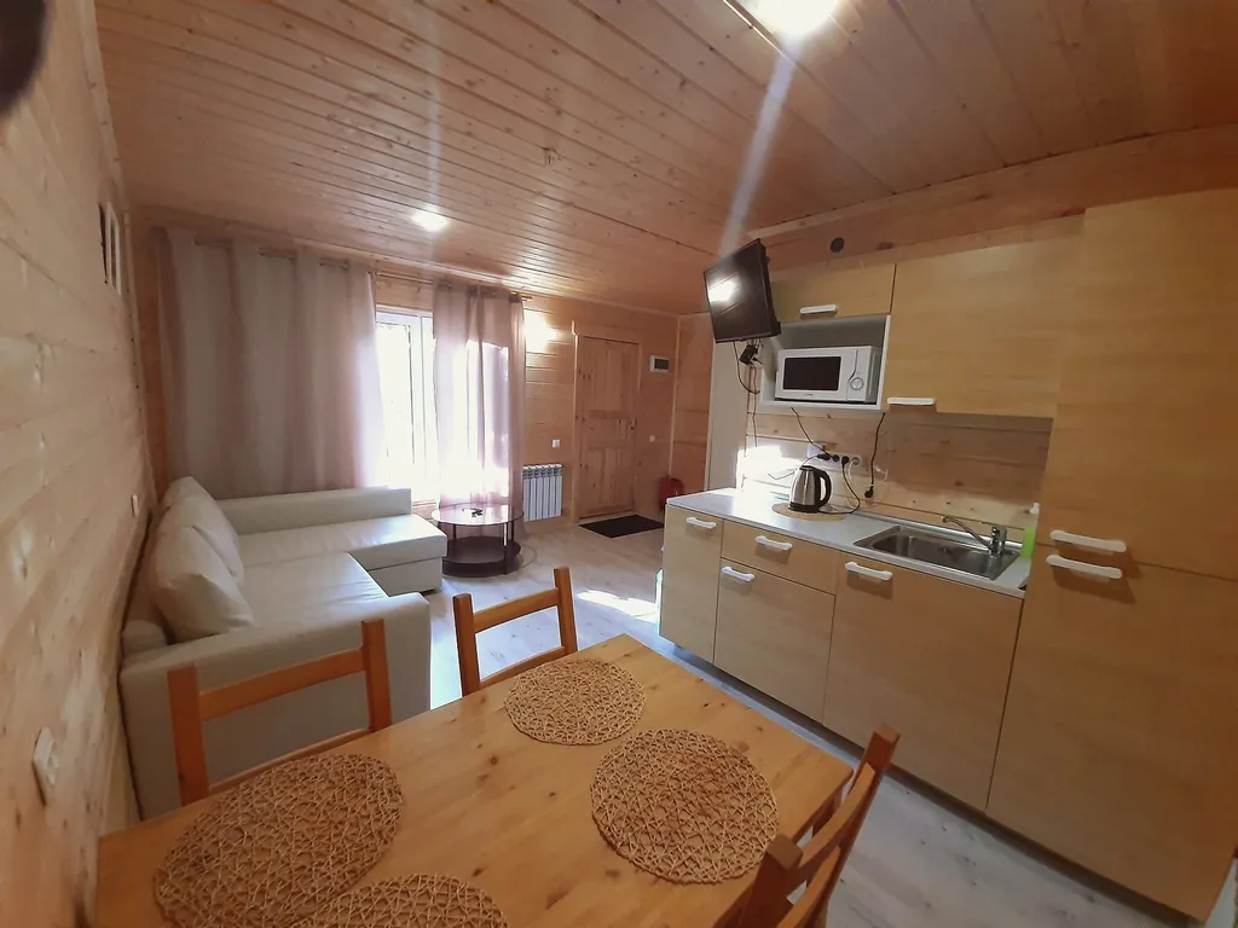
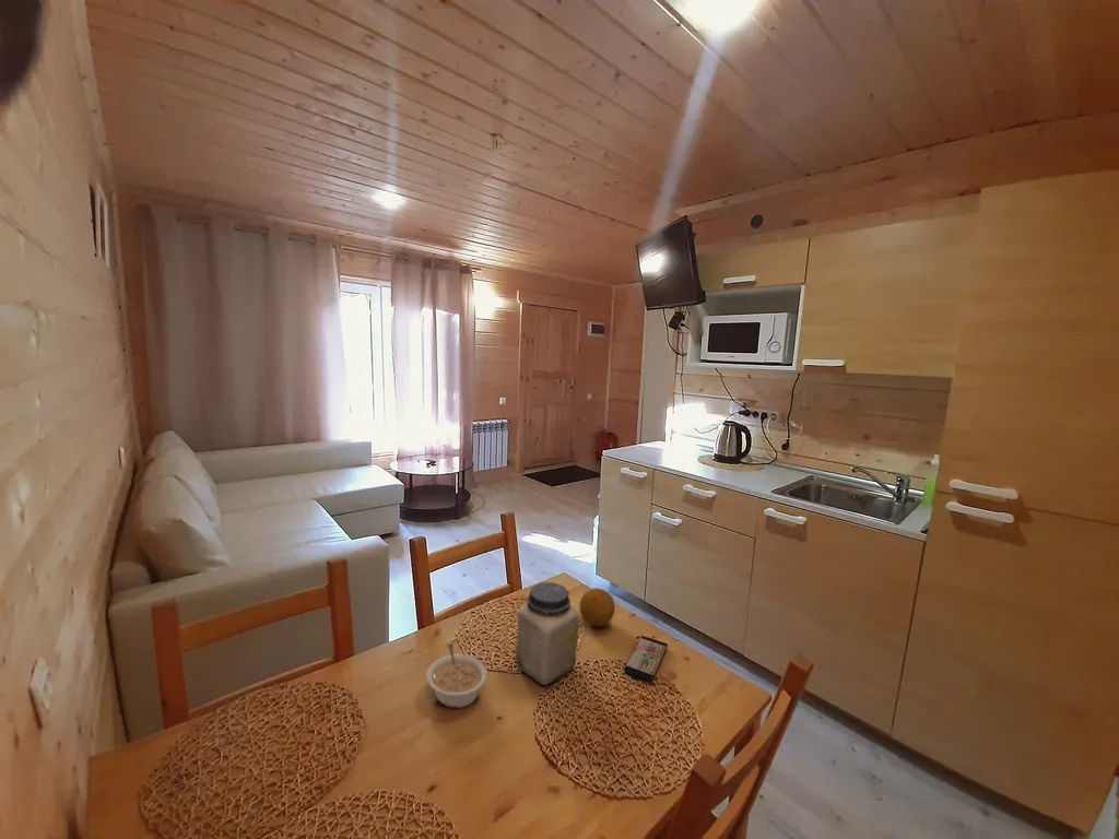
+ legume (455, 680)
+ fruit (597, 606)
+ jar (547, 628)
+ smartphone (646, 658)
